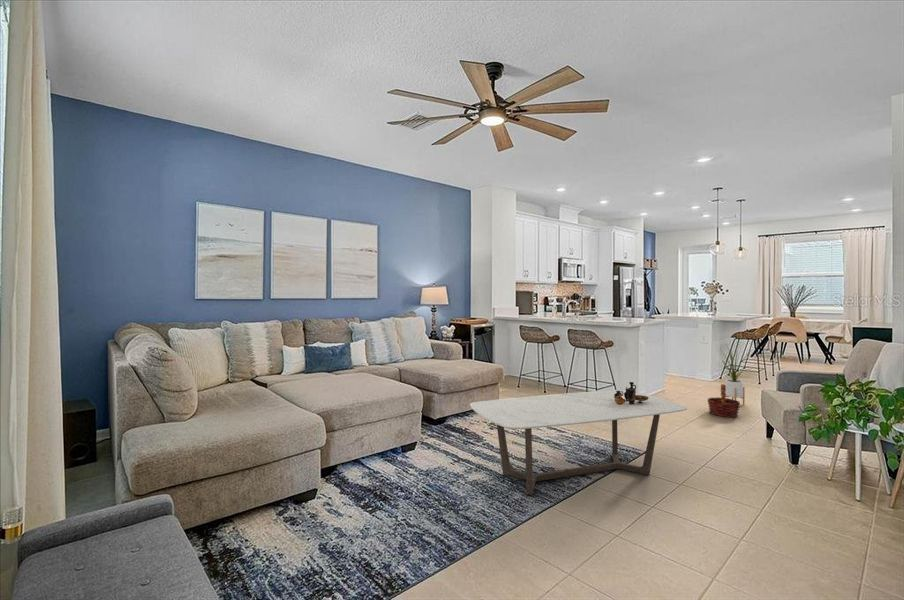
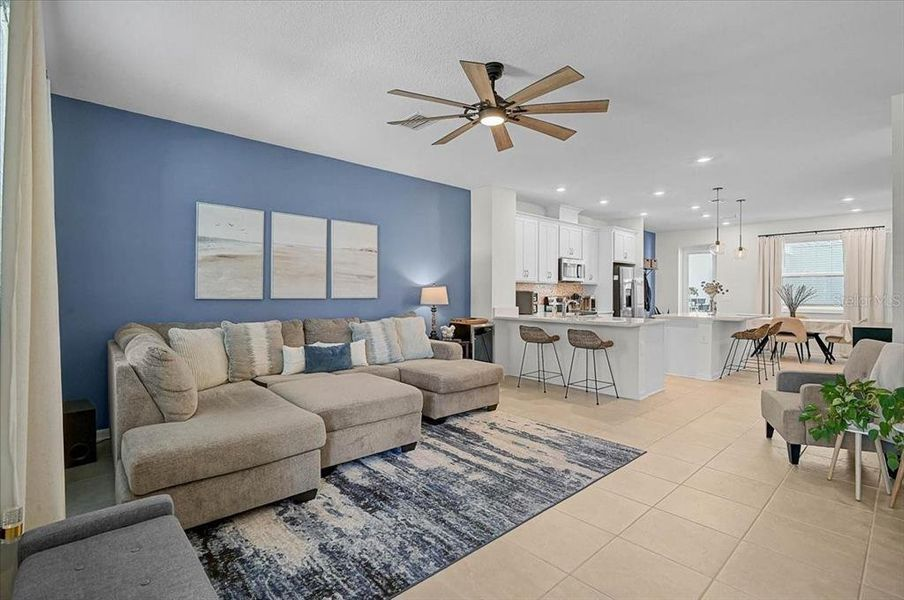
- house plant (734, 373)
- basket (723, 399)
- coffee table (572, 424)
- vase (628, 391)
